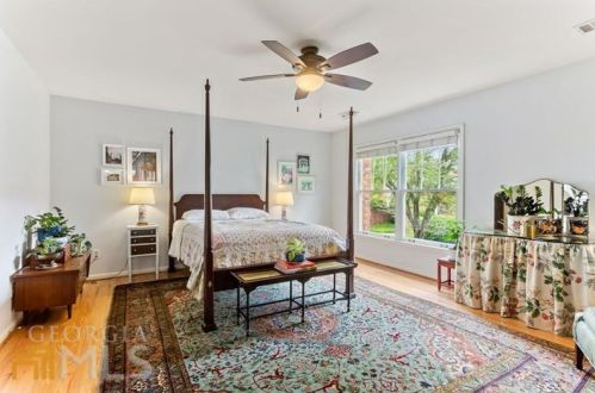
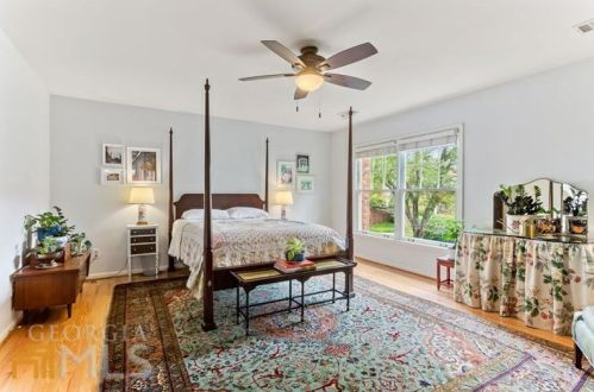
+ wastebasket (150, 264)
